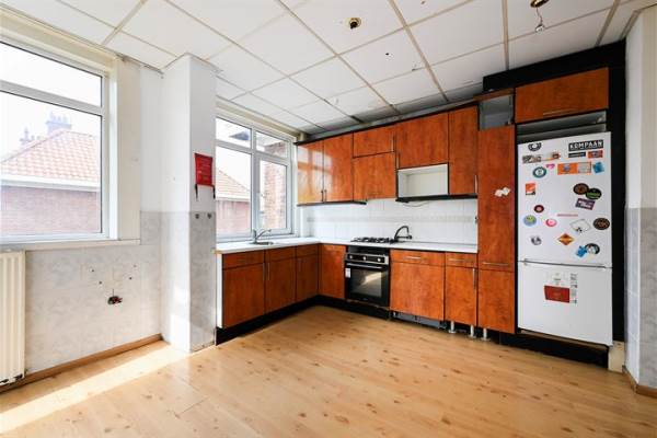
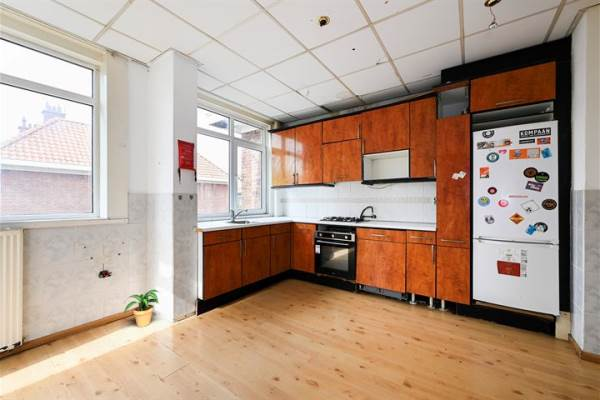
+ potted plant (144, 308)
